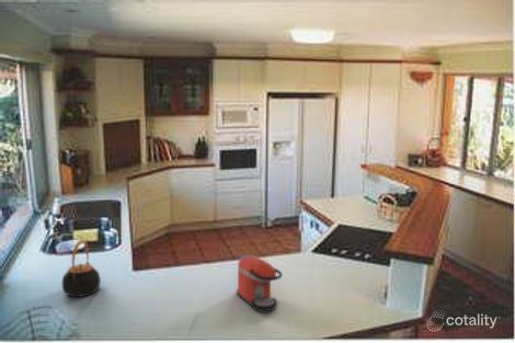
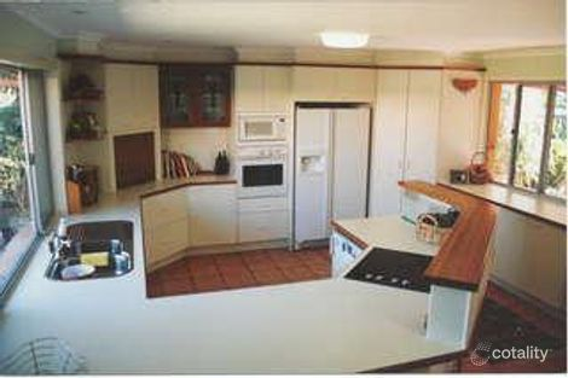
- teapot (79, 267)
- coffee maker (258, 281)
